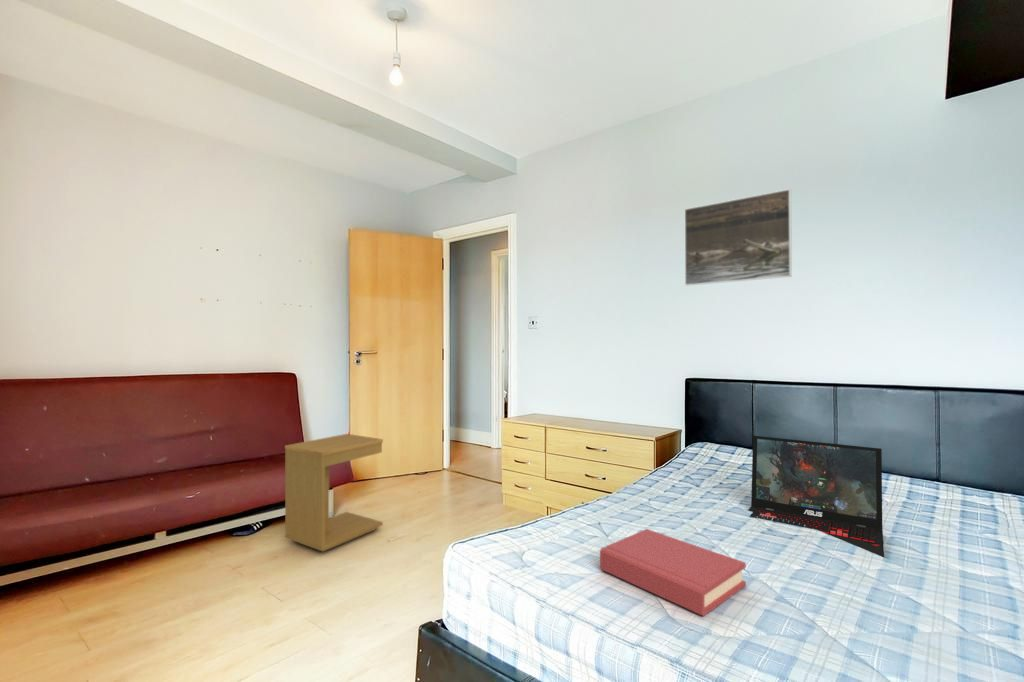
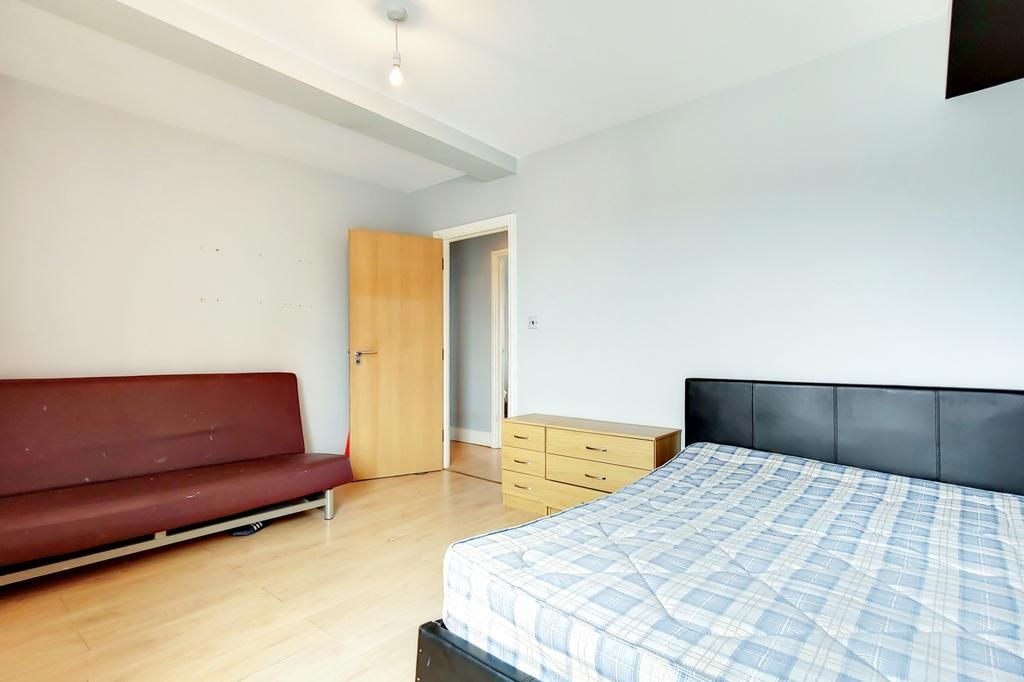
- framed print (734, 240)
- hardback book (670, 566)
- side table (328, 489)
- laptop (809, 489)
